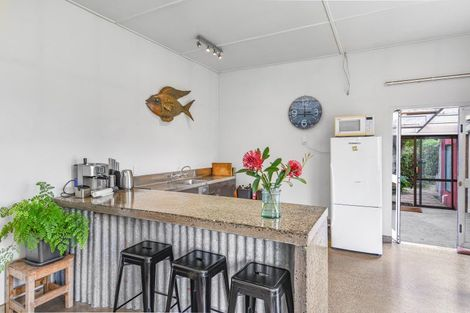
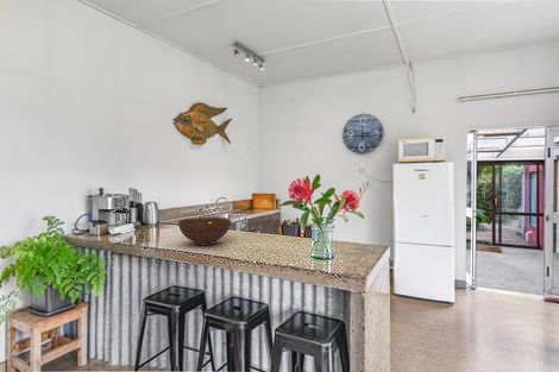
+ fruit bowl (205, 232)
